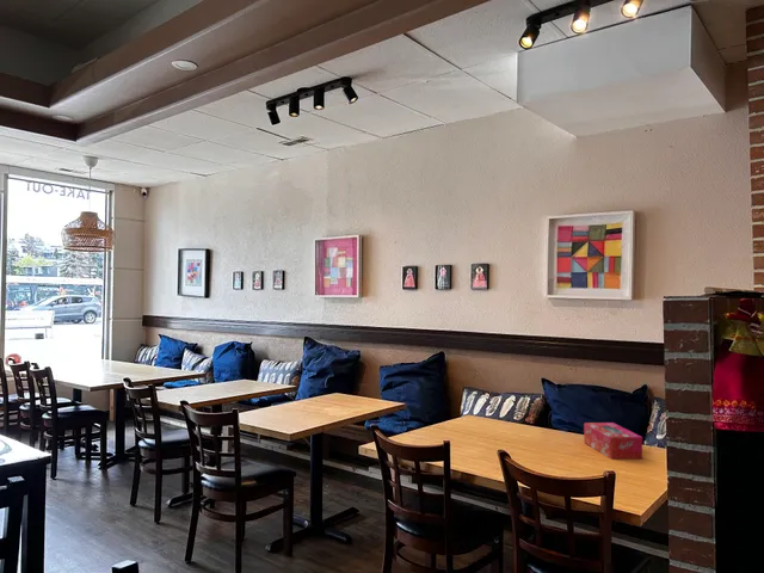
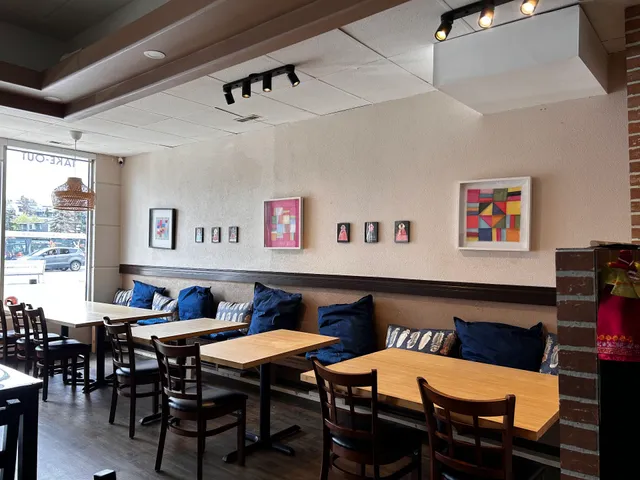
- tissue box (611, 439)
